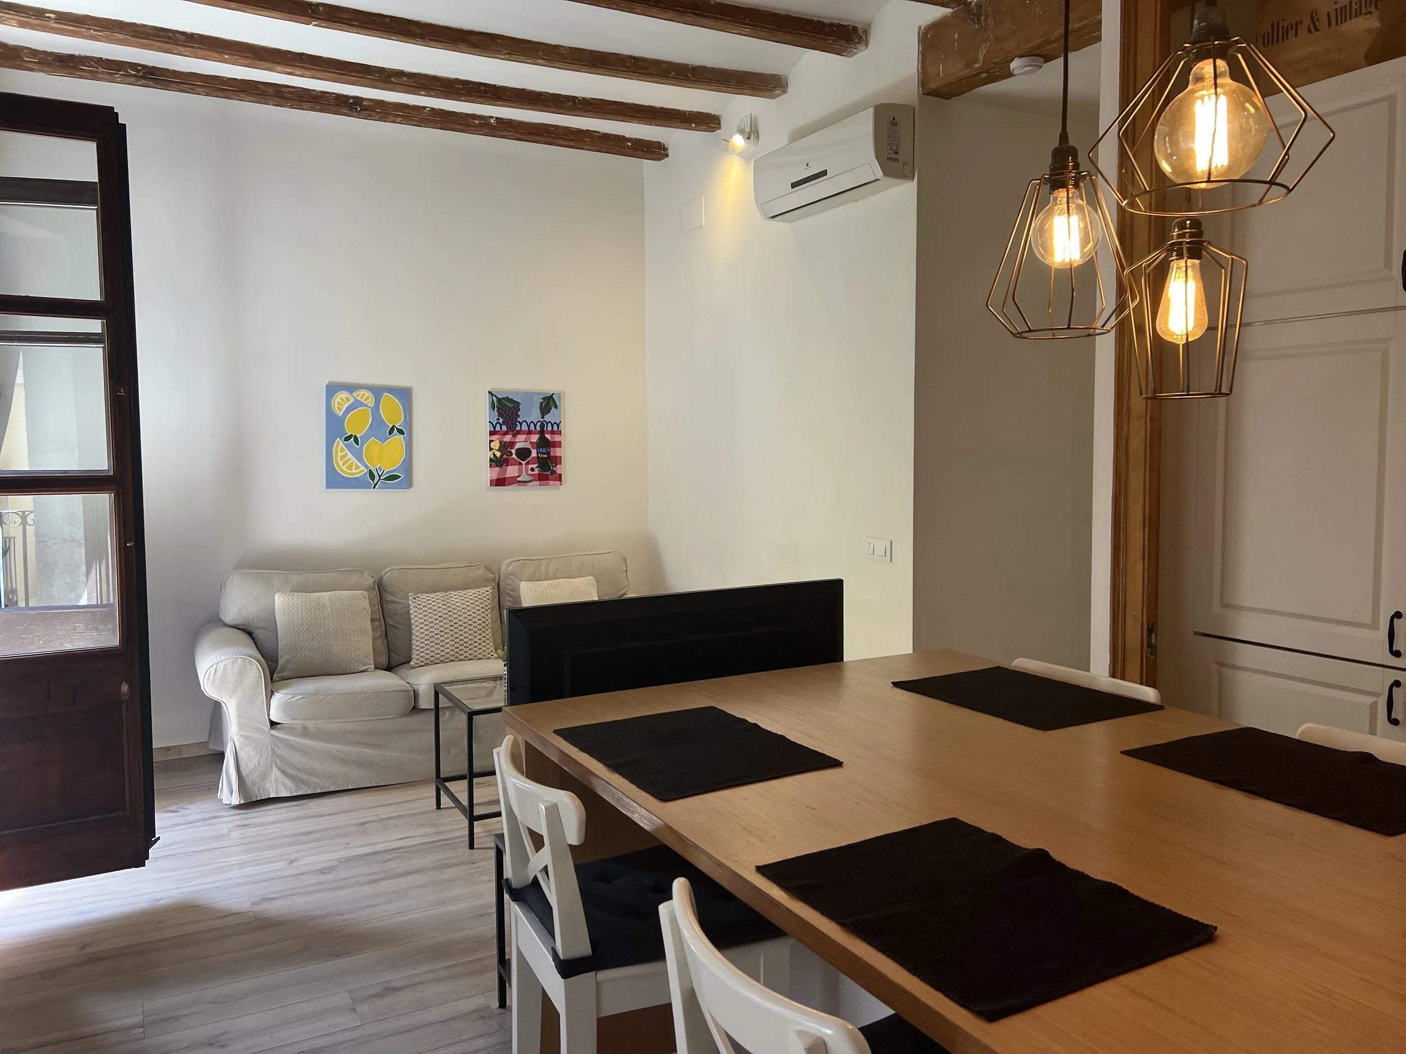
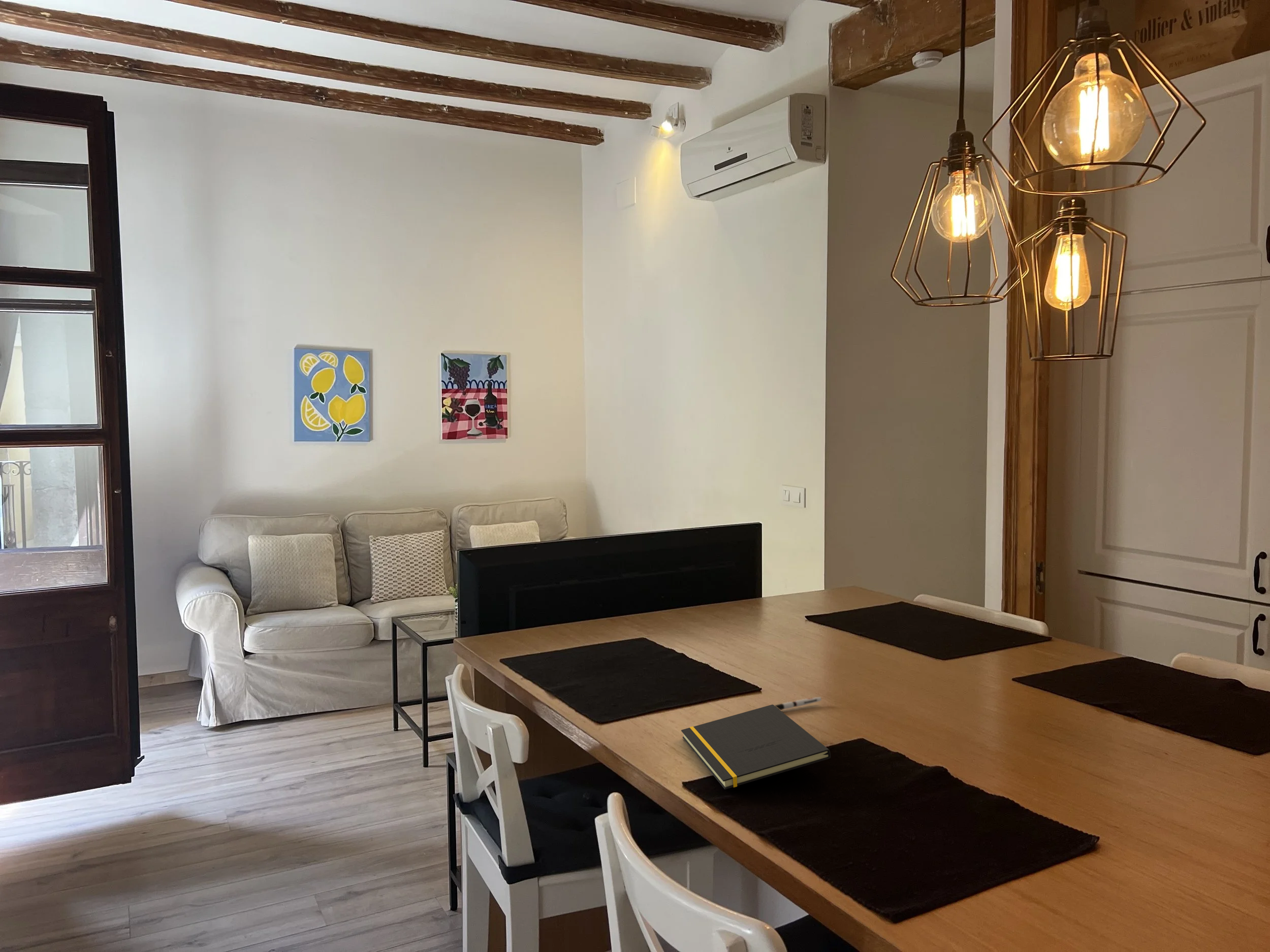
+ notepad (751, 743)
+ pen (789, 705)
